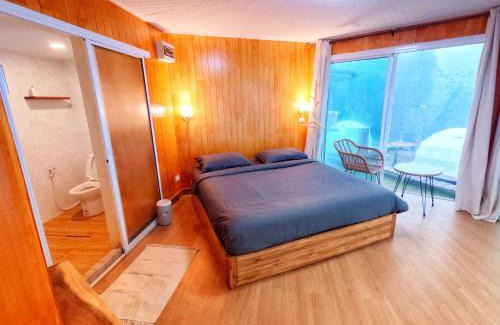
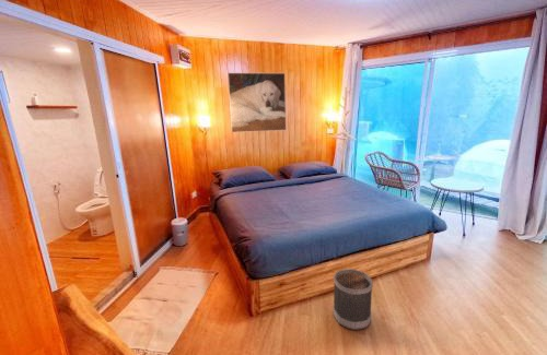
+ wastebasket (352, 297)
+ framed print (258, 103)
